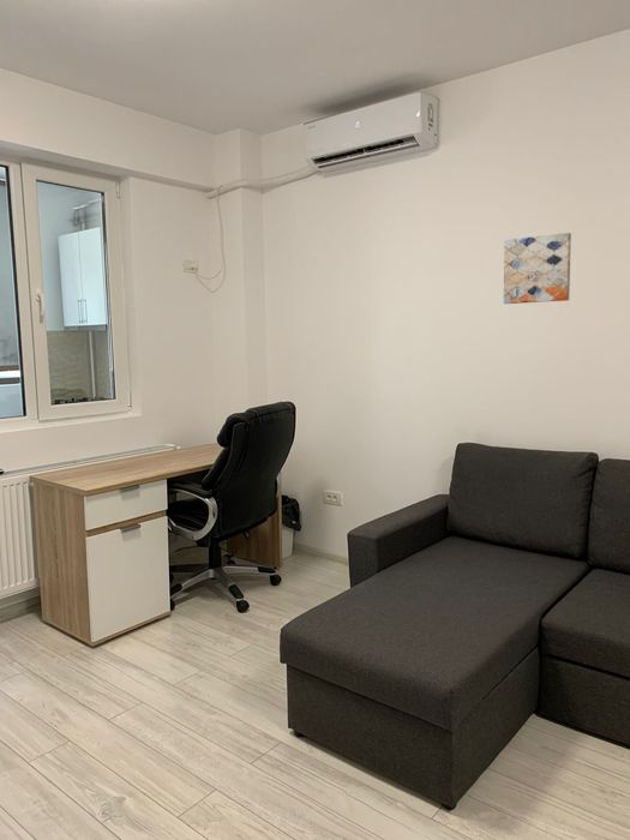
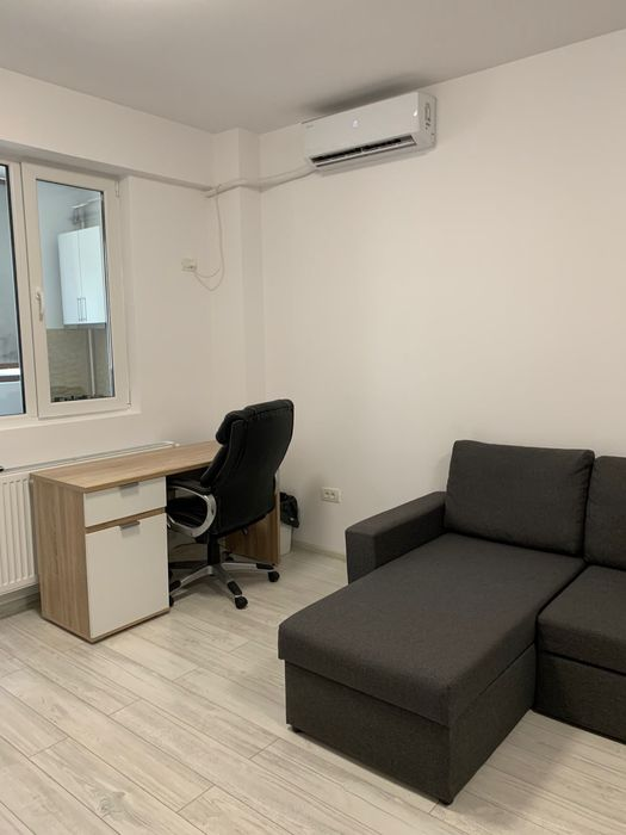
- wall art (535, 269)
